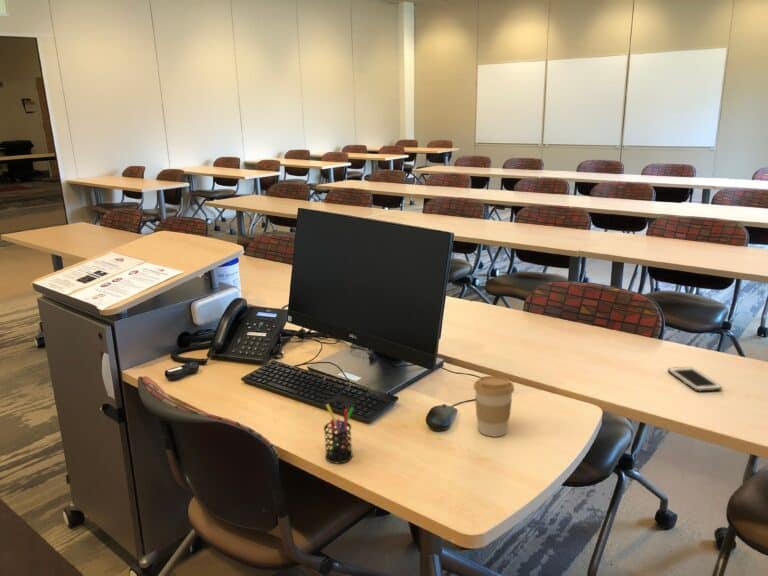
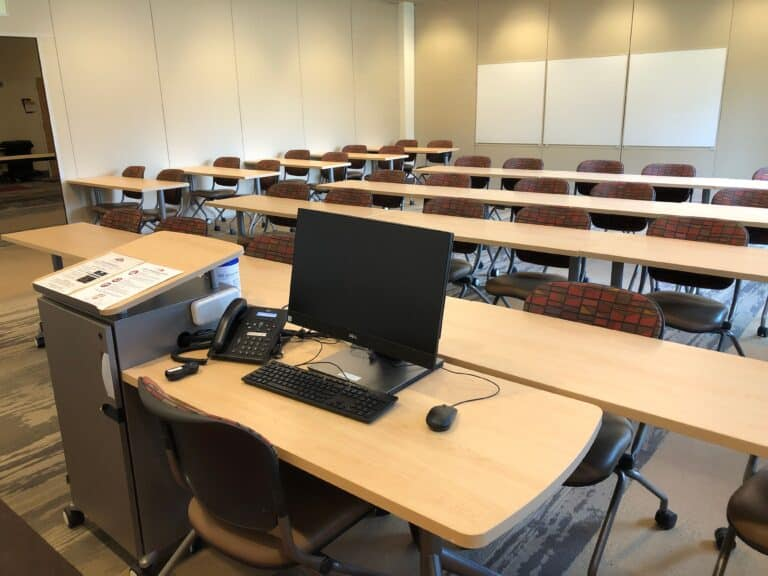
- pen holder (341, 430)
- coffee cup (493, 404)
- cell phone (693, 378)
